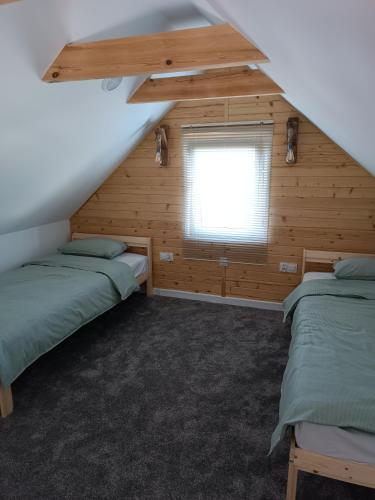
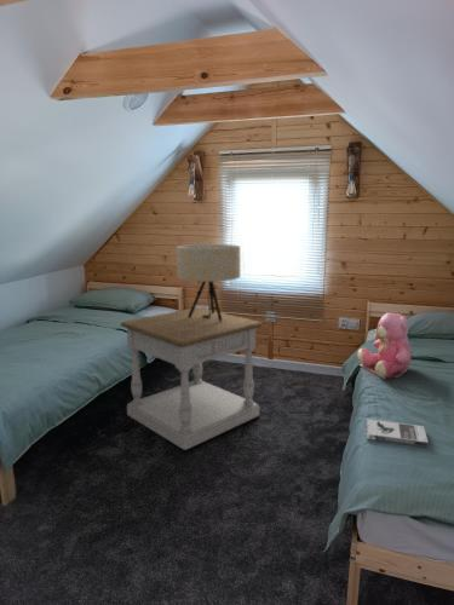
+ table lamp (208, 282)
+ book (395, 432)
+ teddy bear (383, 341)
+ side table (192, 369)
